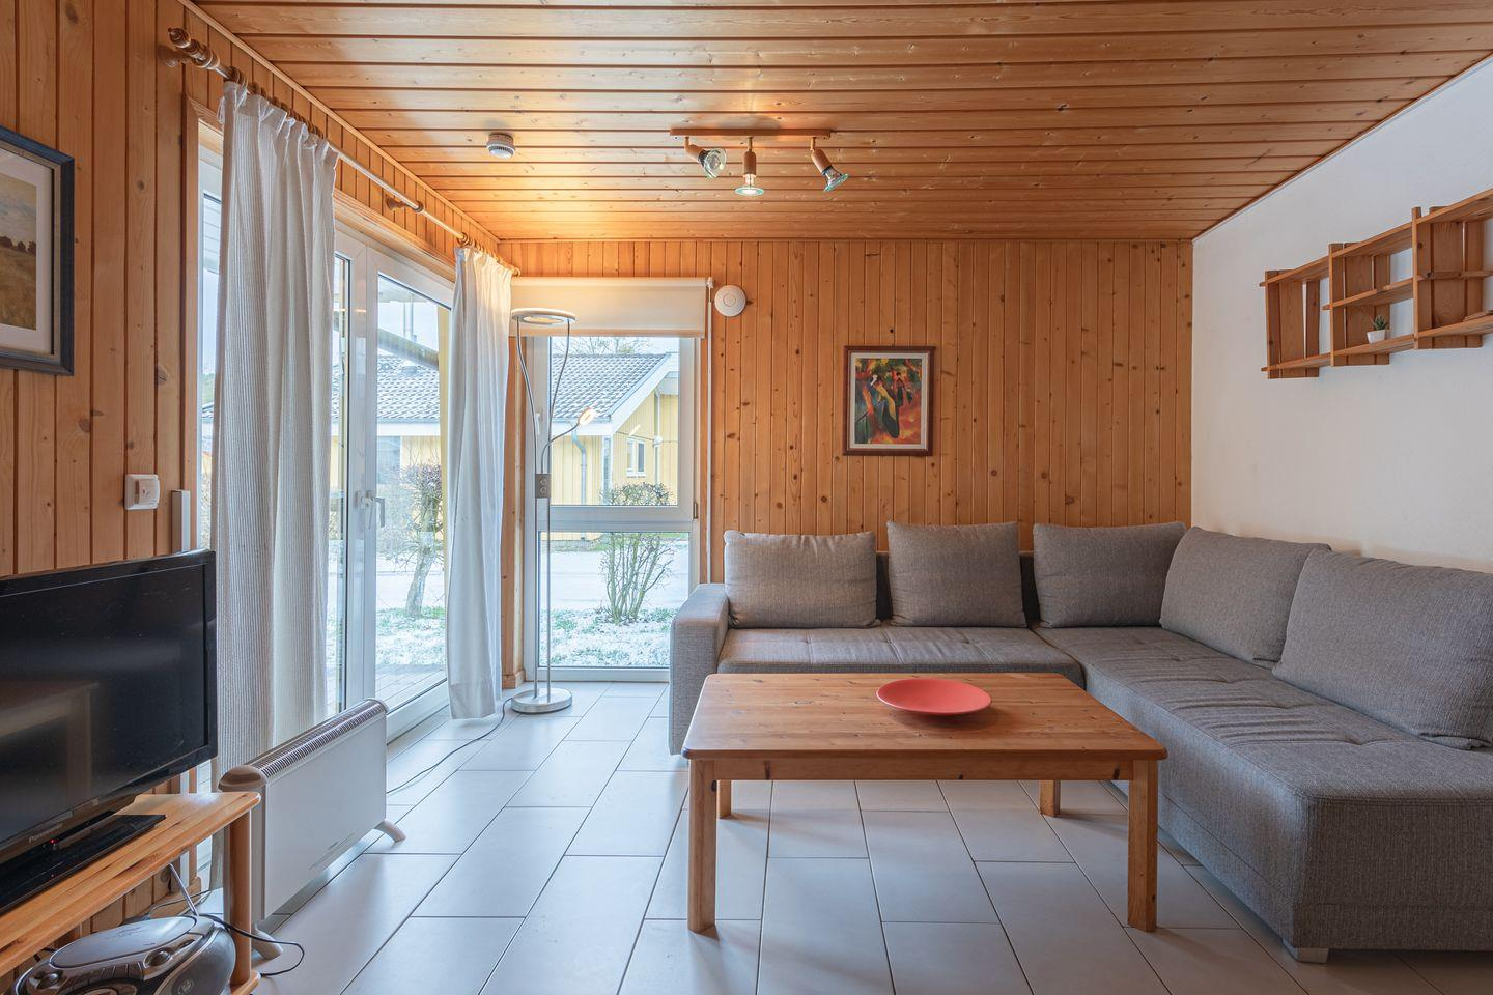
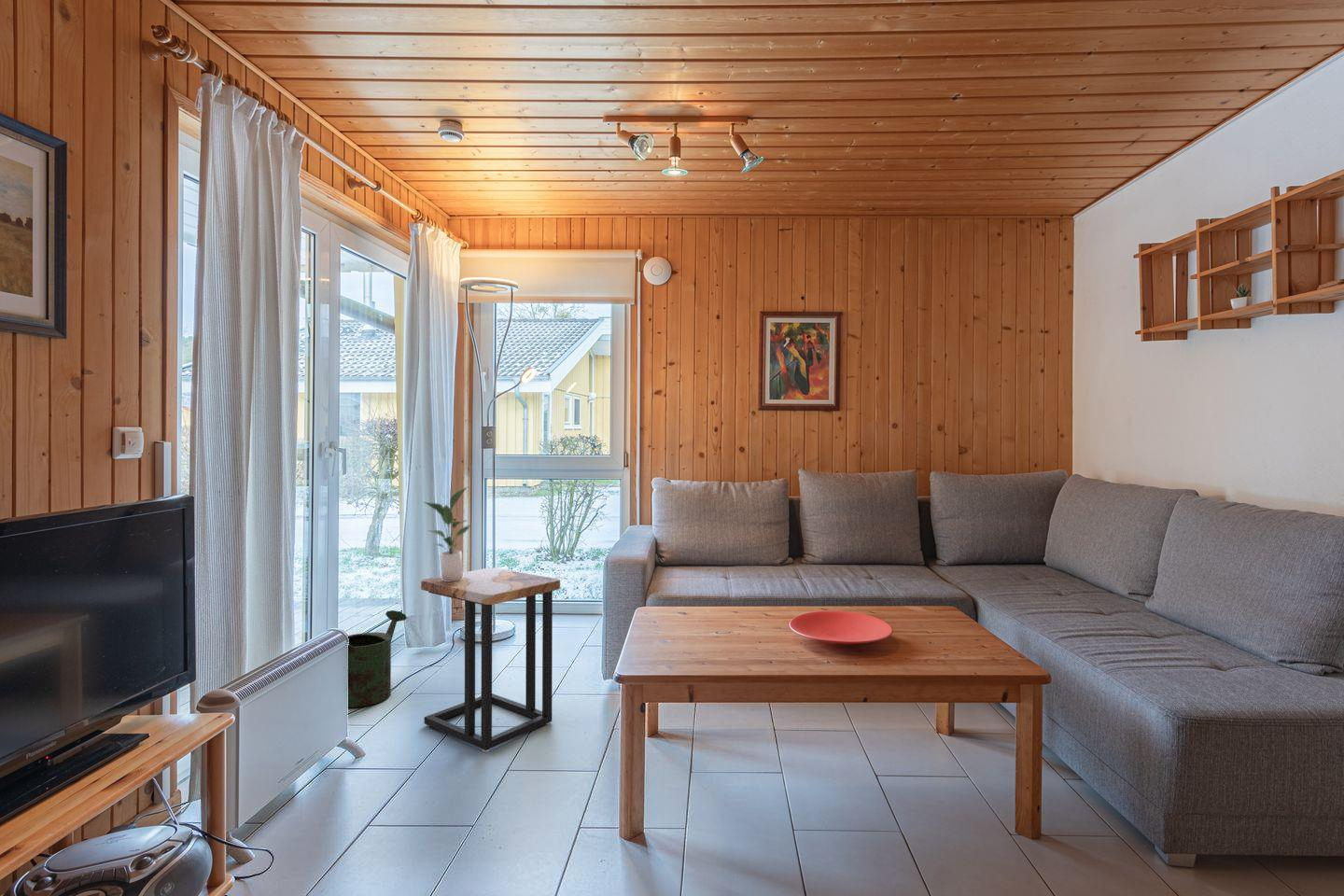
+ side table (490, 652)
+ watering can (370, 656)
+ potted plant (452, 533)
